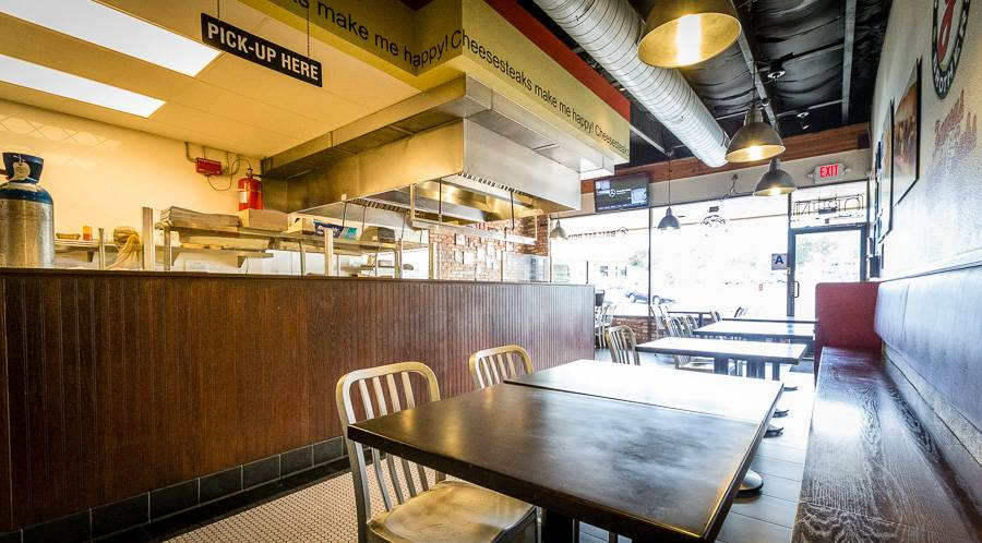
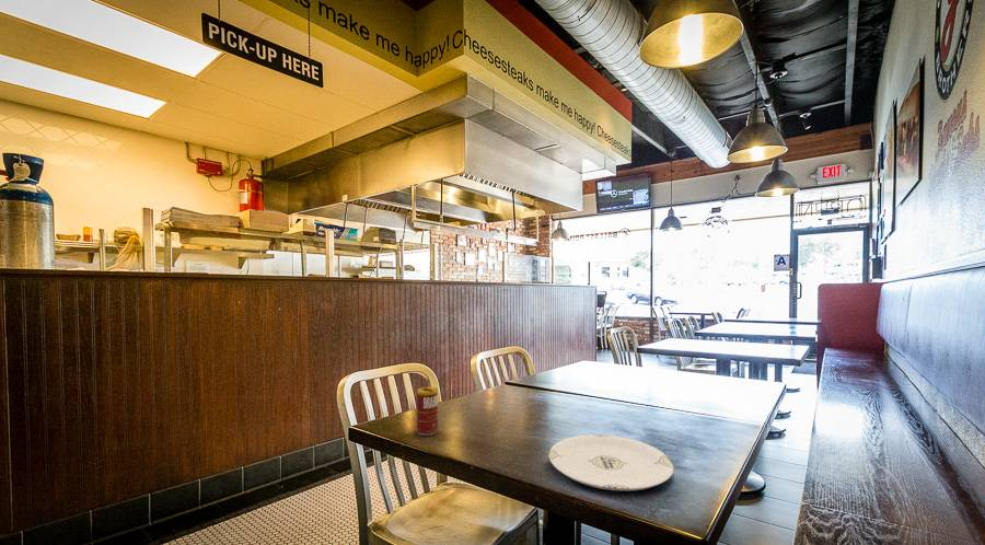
+ plate (609, 462)
+ beverage can (427, 410)
